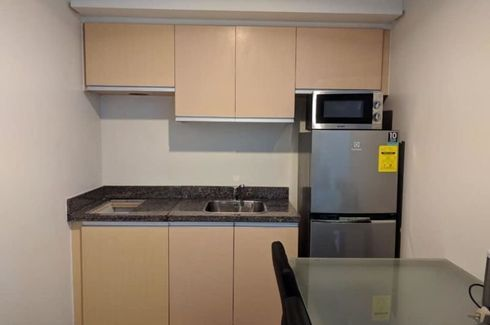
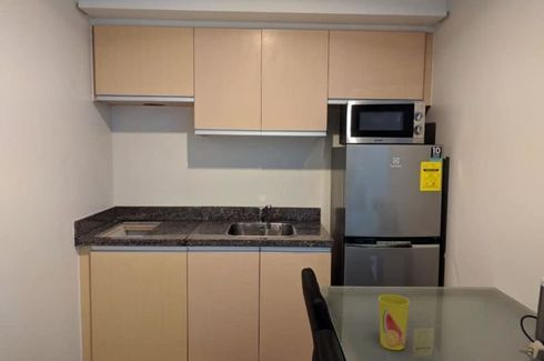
+ cup (393, 321)
